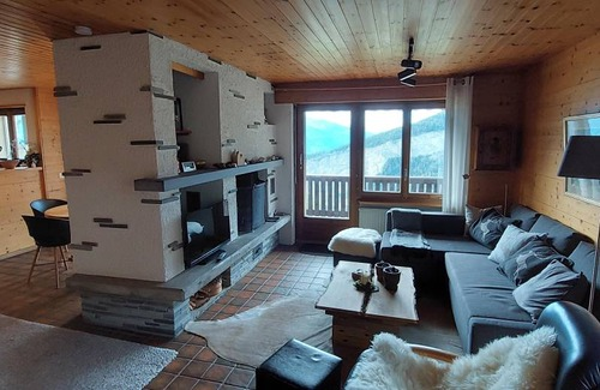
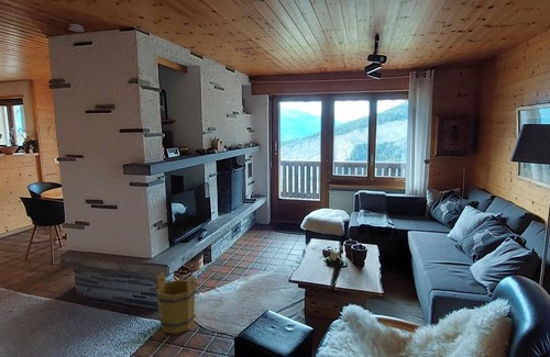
+ bucket (177, 299)
